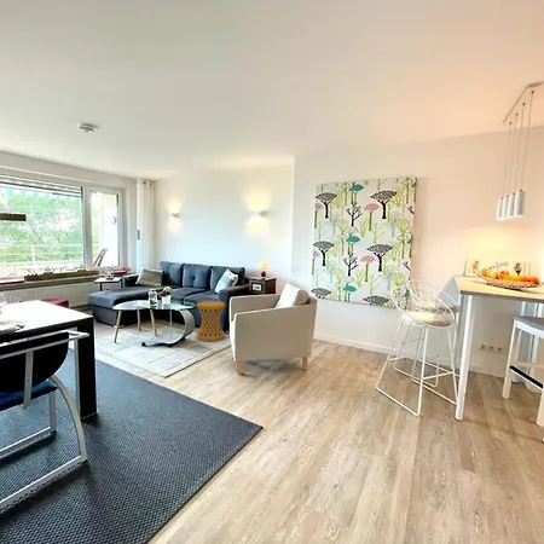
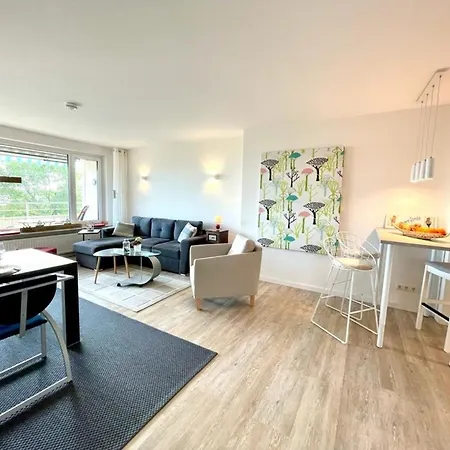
- side table (210, 320)
